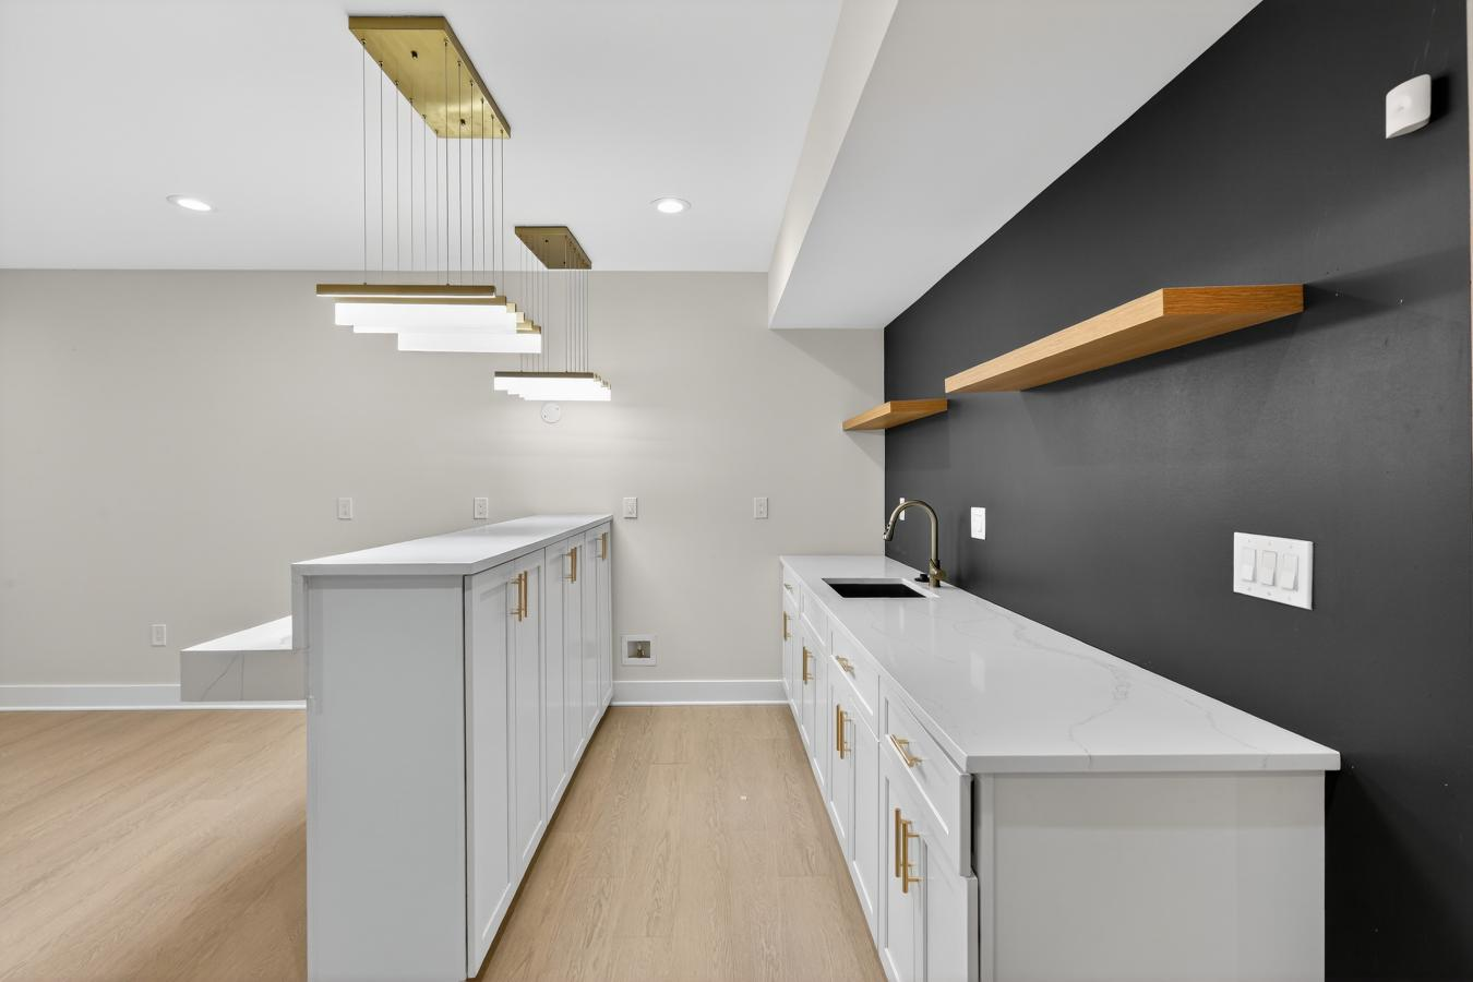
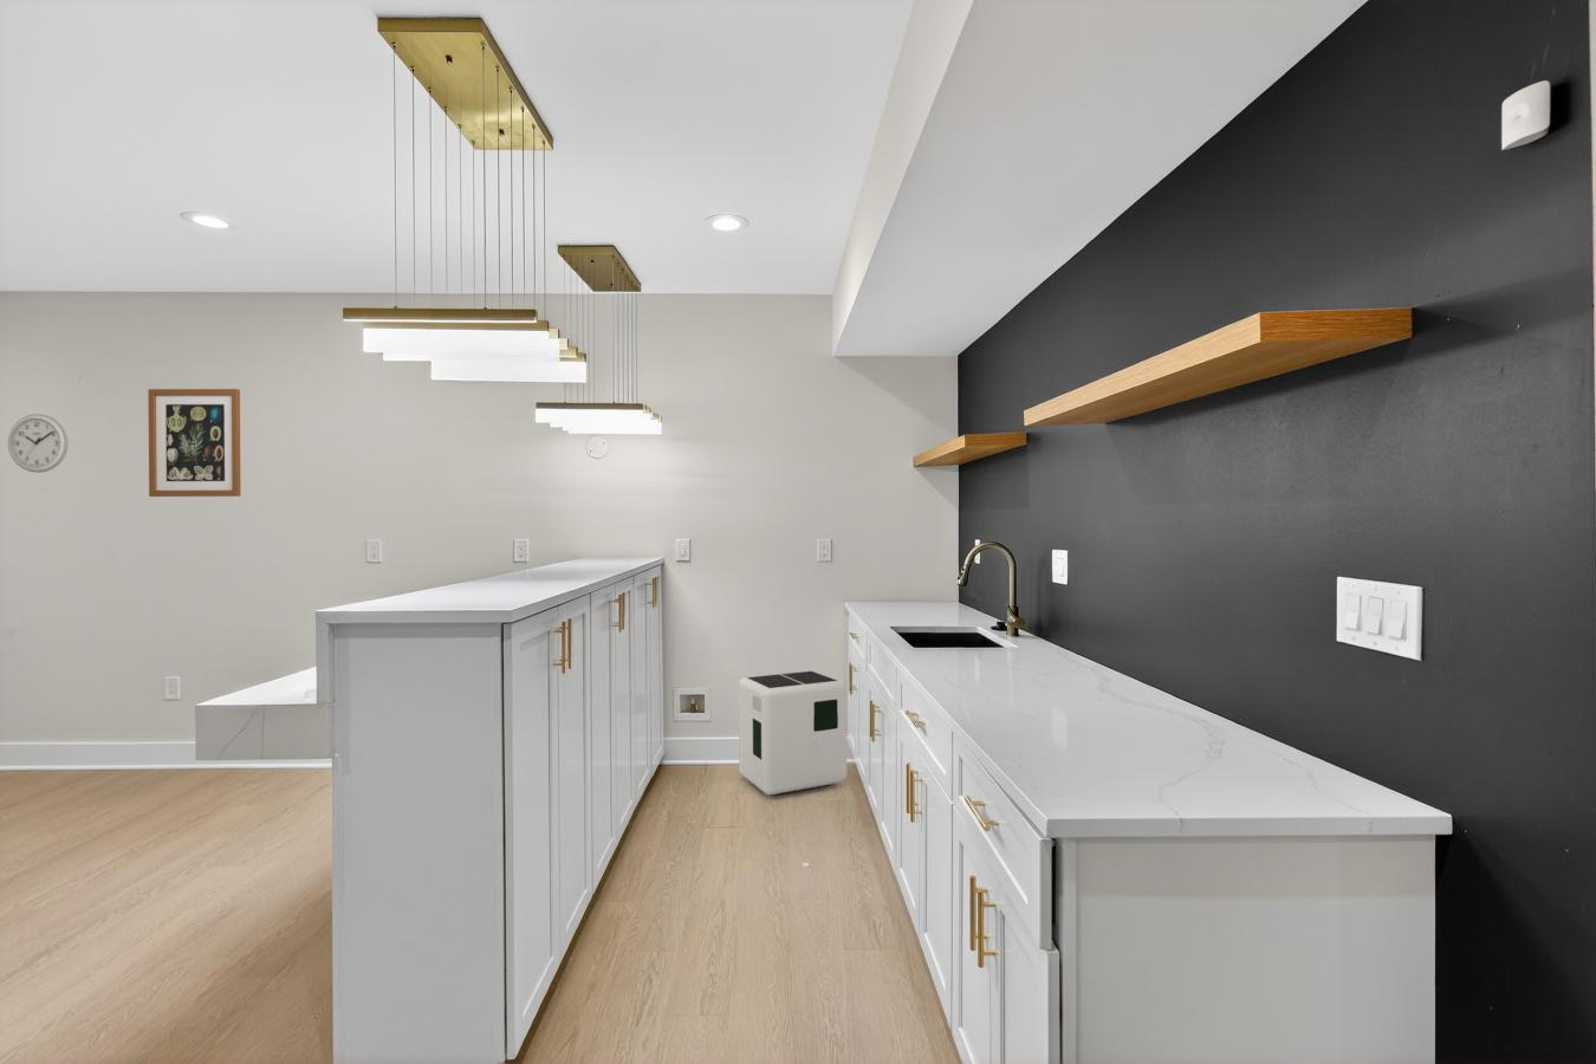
+ wall art (194, 442)
+ wall clock (37, 442)
+ air purifier (792, 730)
